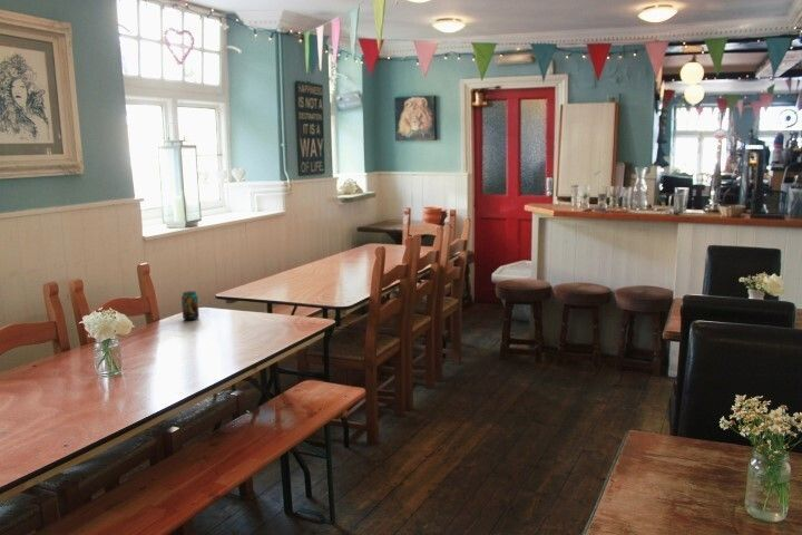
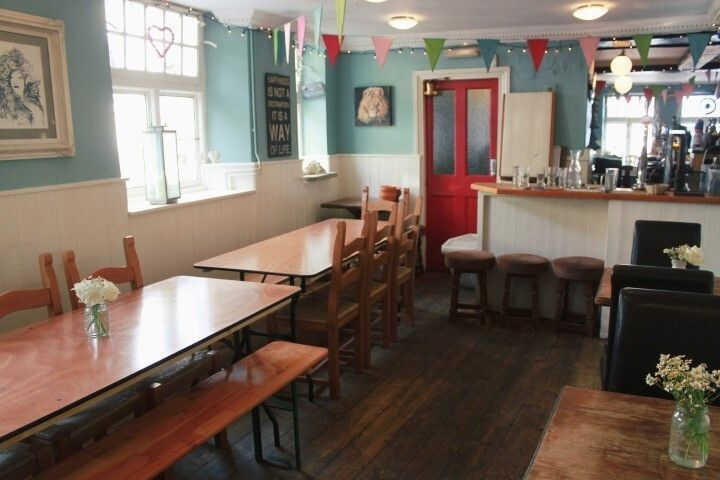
- beverage can (189, 305)
